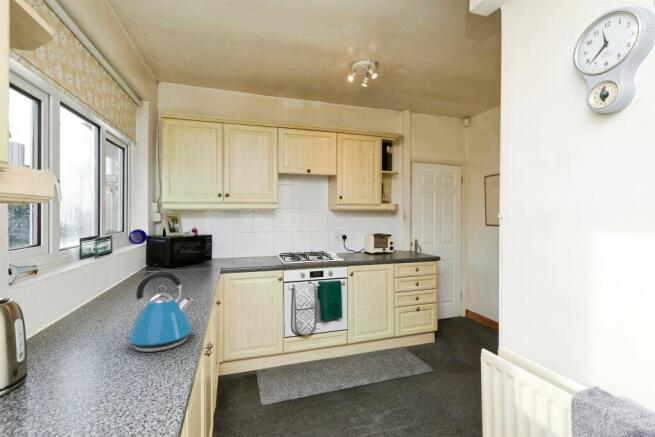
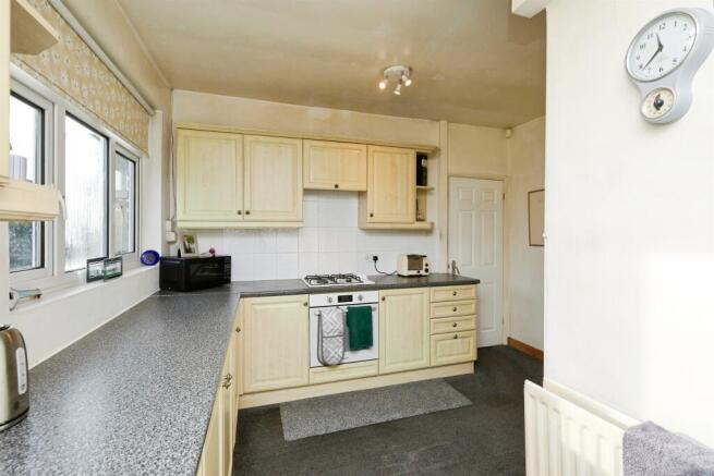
- kettle (159, 306)
